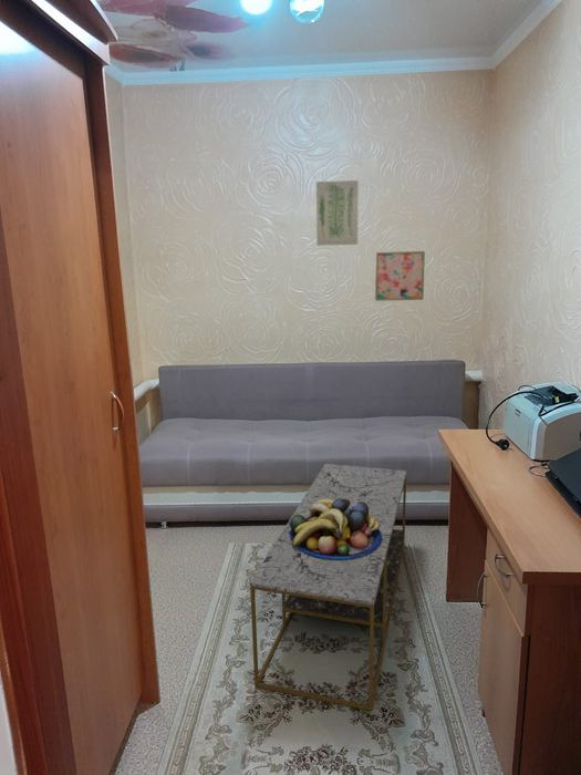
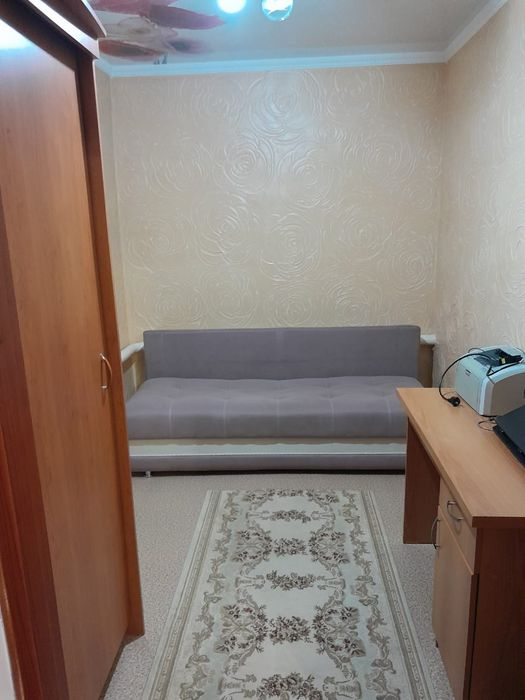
- wall art (336, 213)
- coffee table (343, 560)
- wall art (400, 276)
- fruit bowl (335, 520)
